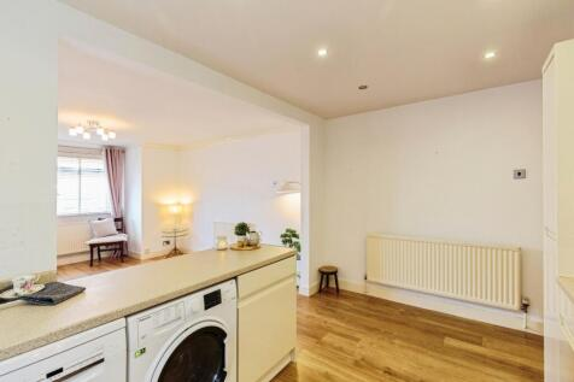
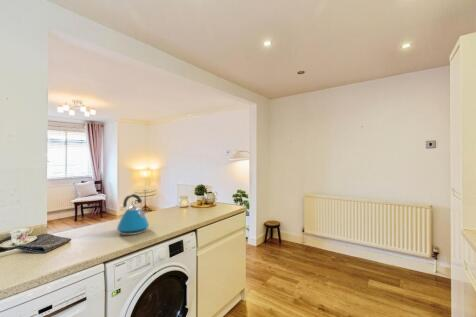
+ kettle (132, 212)
